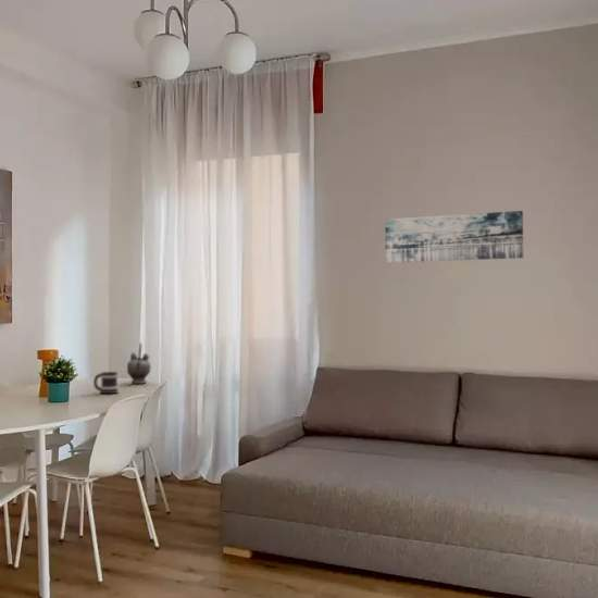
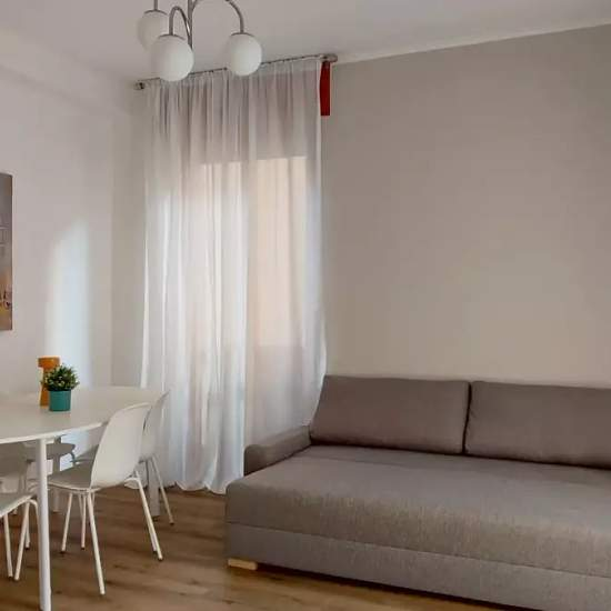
- wall art (451, 237)
- teapot (138, 363)
- mug (105, 382)
